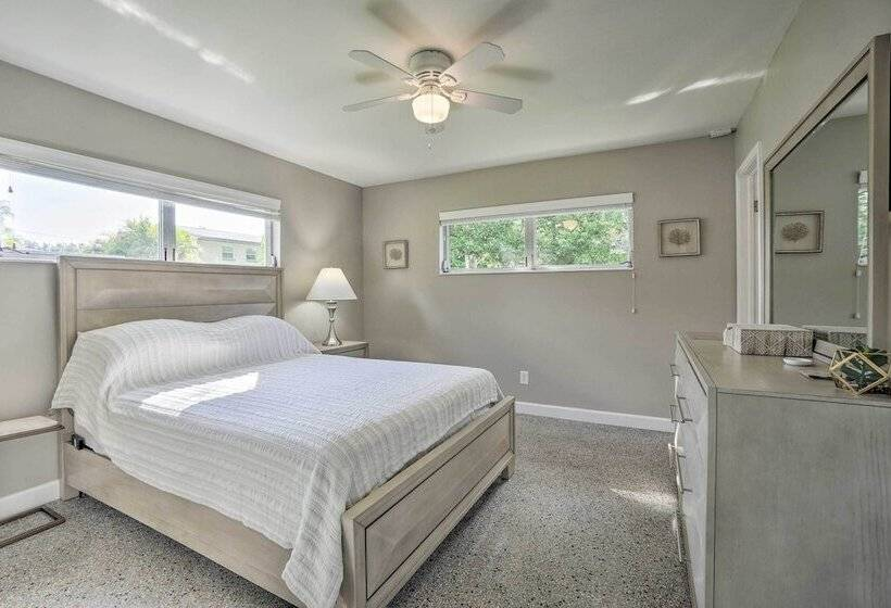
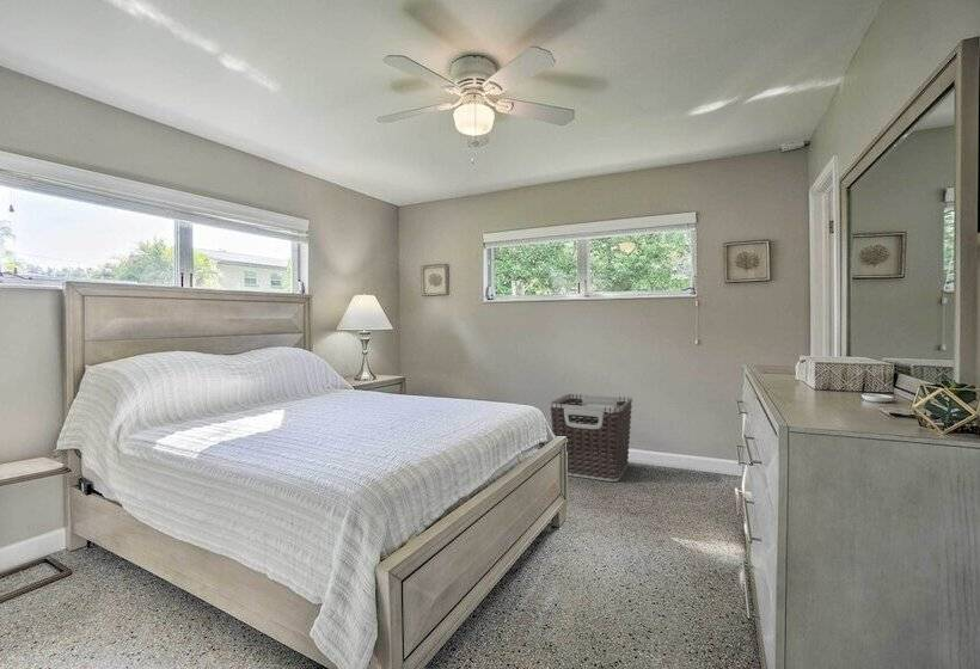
+ clothes hamper (592, 434)
